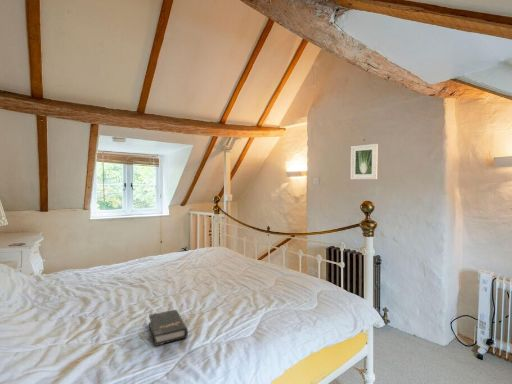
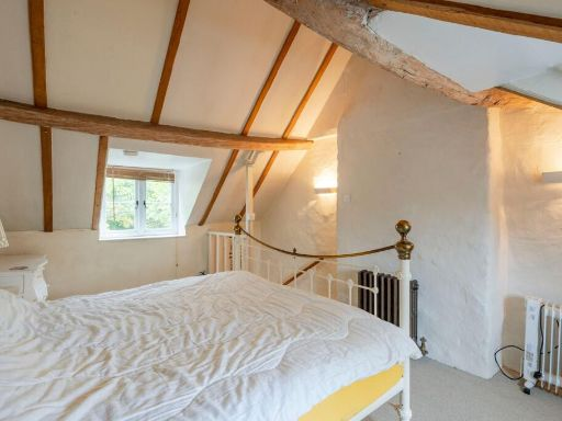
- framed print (363, 162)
- hardback book (167, 325)
